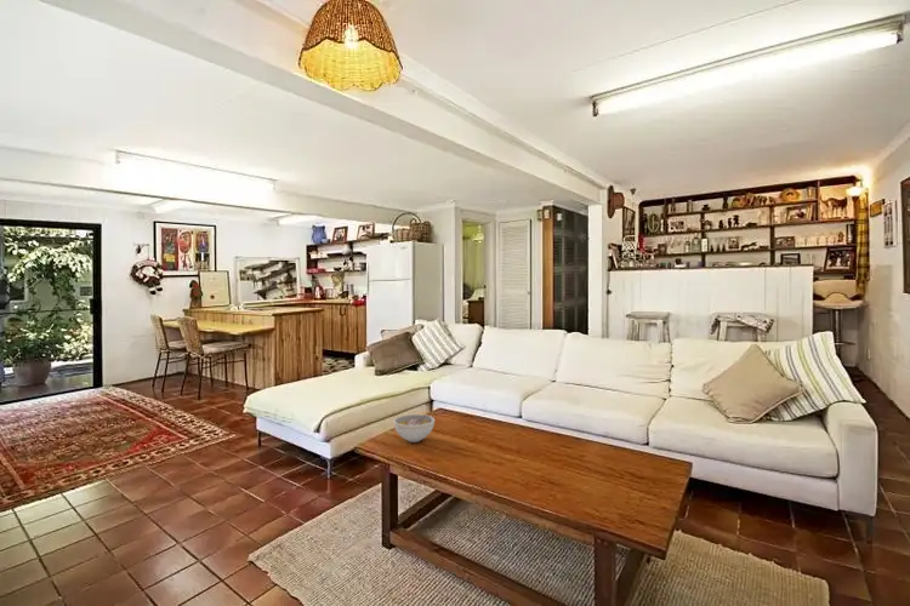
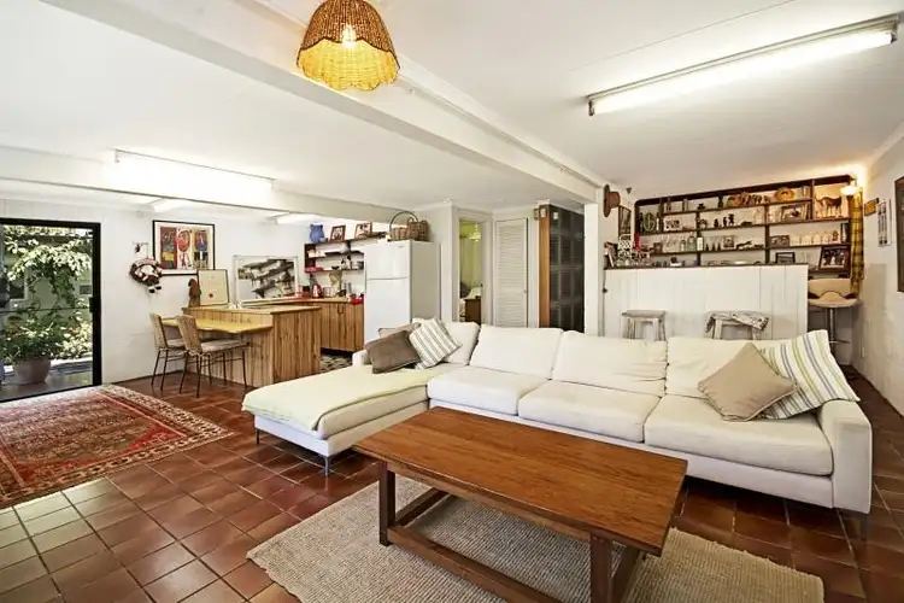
- bowl (414, 429)
